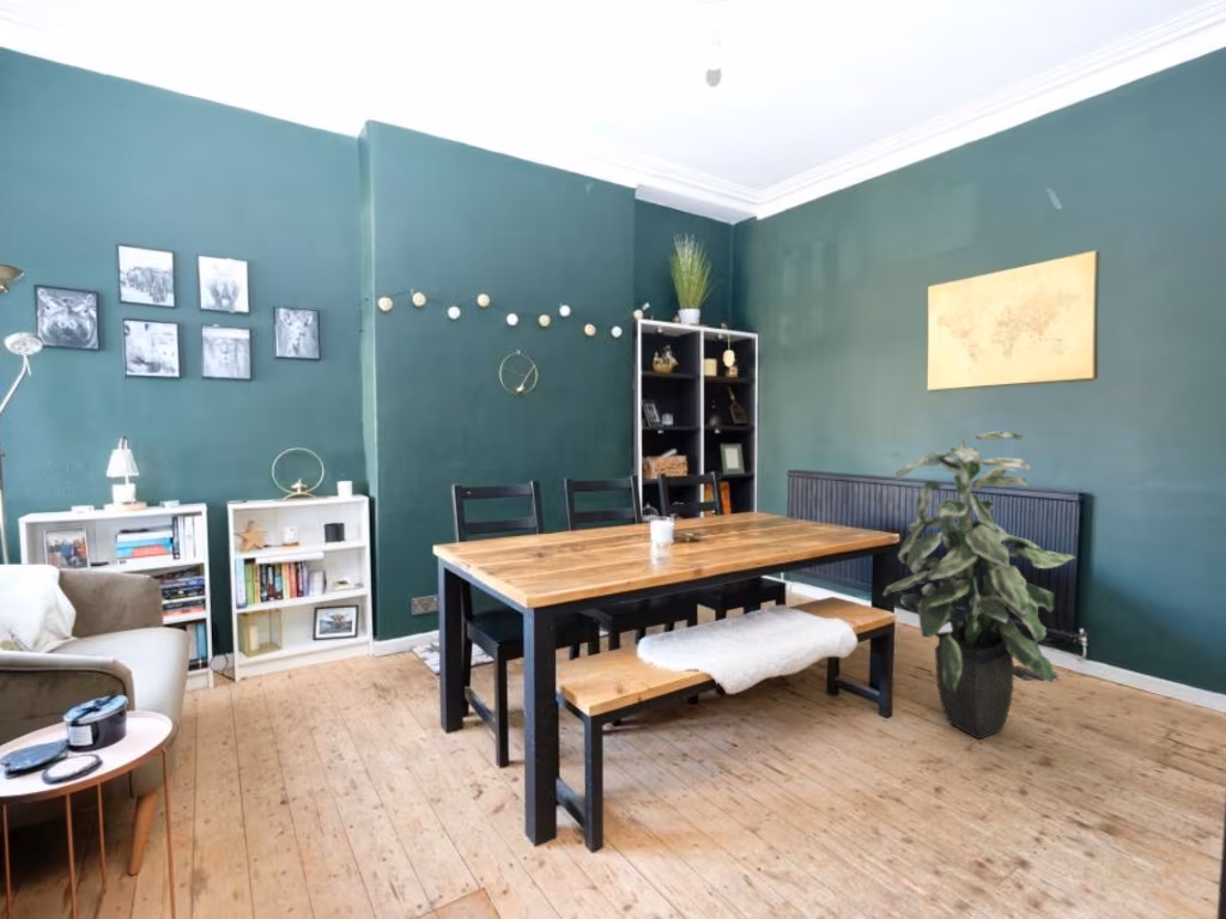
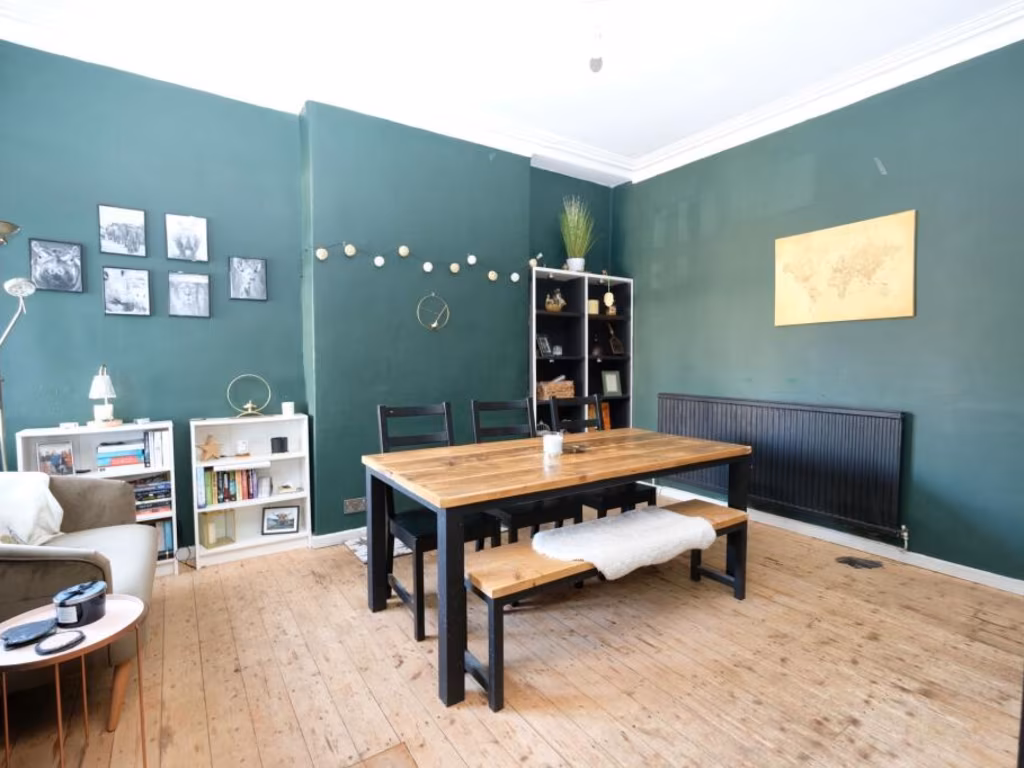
- indoor plant (976, 585)
